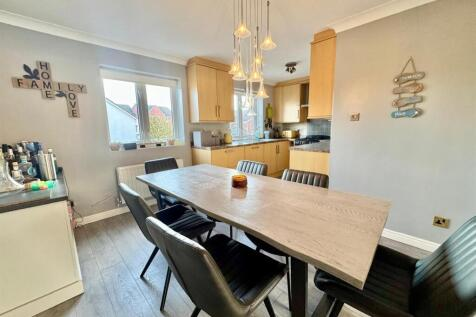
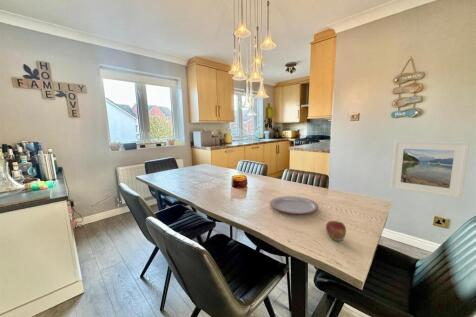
+ fruit (335, 229)
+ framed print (425, 167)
+ plate (293, 205)
